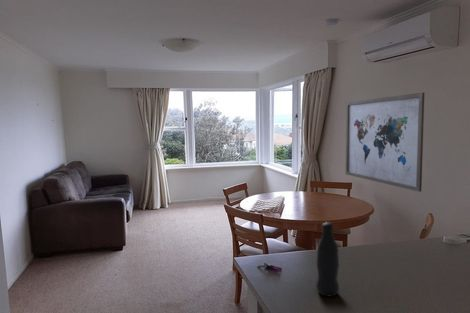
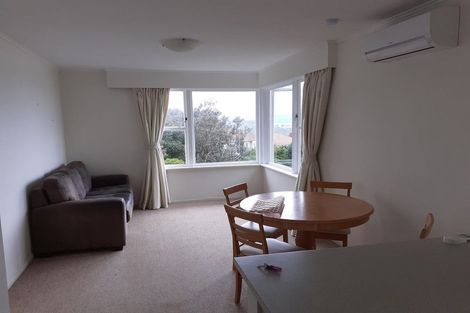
- bottle (327, 257)
- wall art (378, 140)
